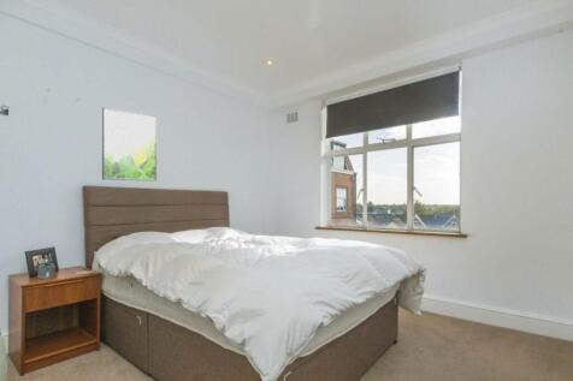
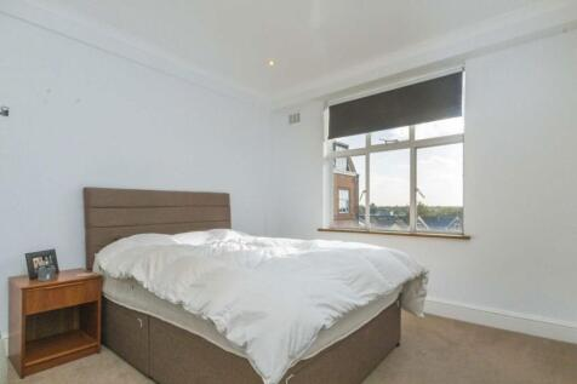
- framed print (131, 145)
